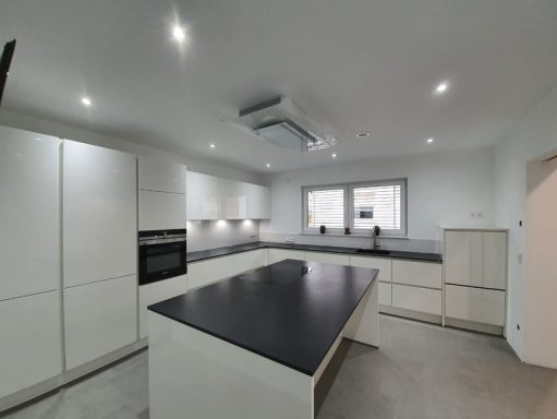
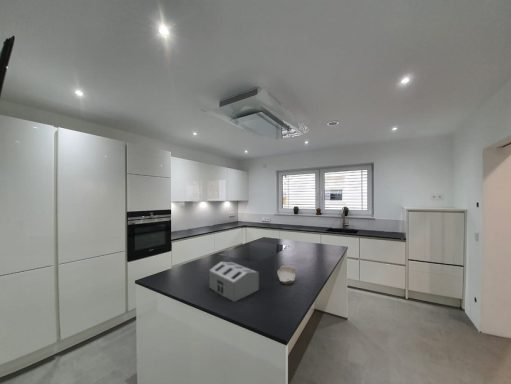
+ bowl (286, 274)
+ toaster (233, 277)
